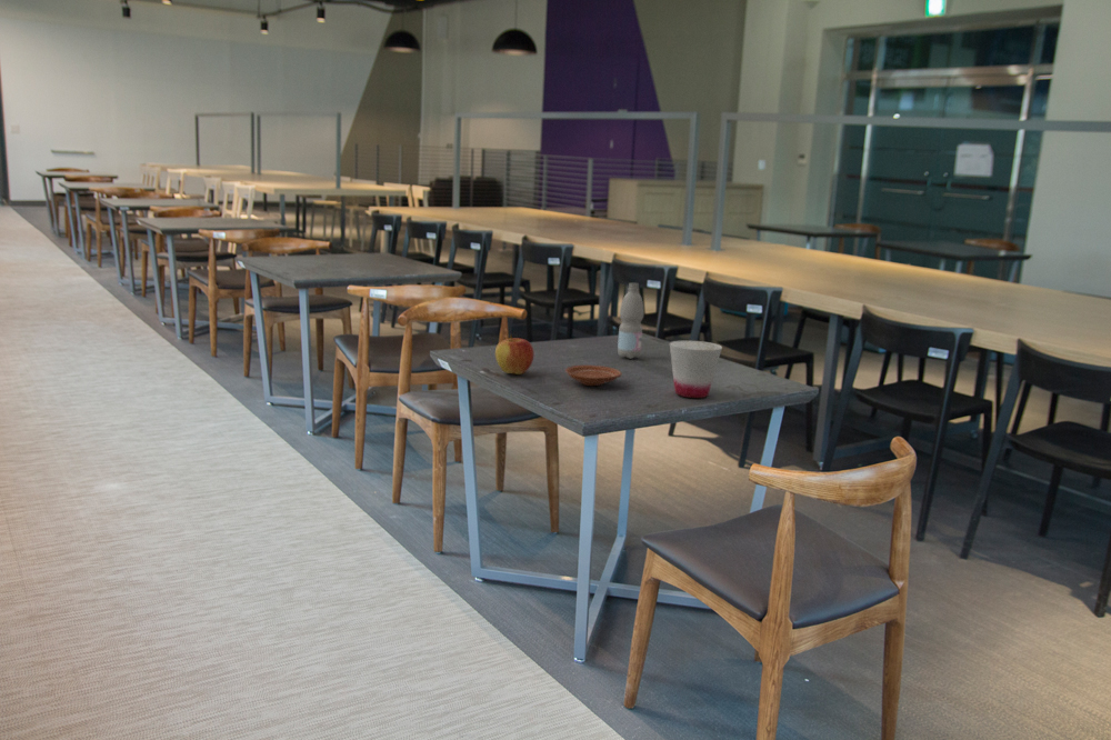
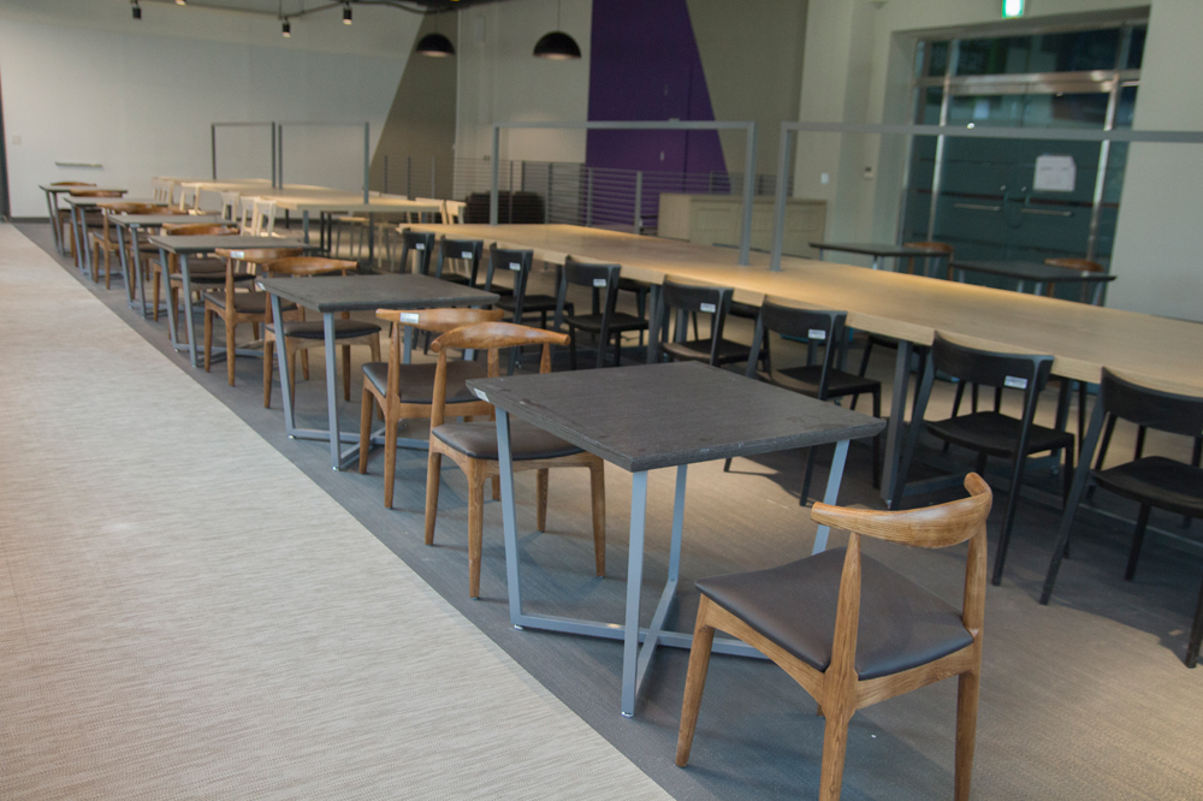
- cup (693, 370)
- water bottle (629, 319)
- plate (592, 377)
- apple (514, 353)
